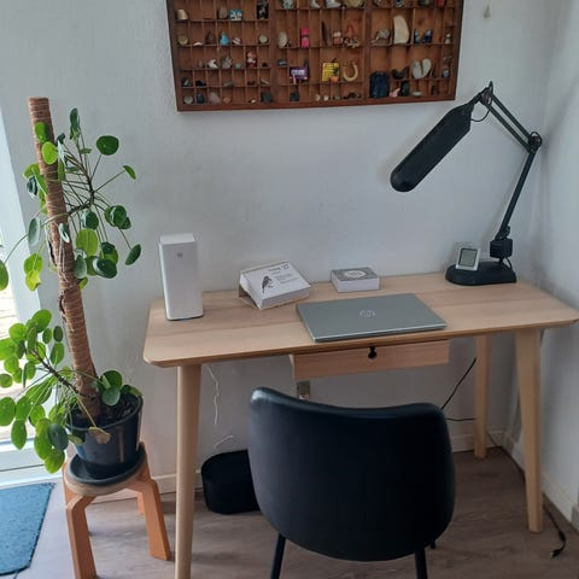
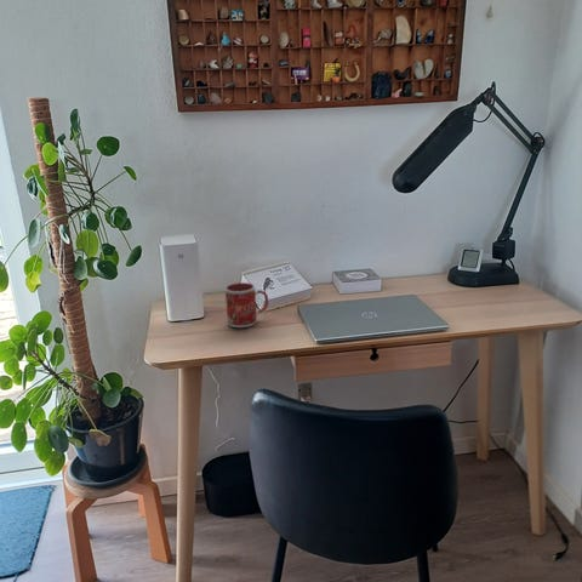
+ mug (247, 303)
